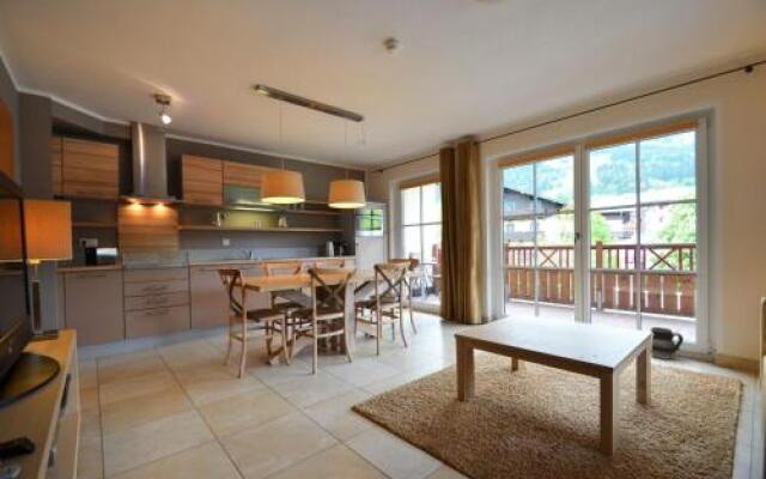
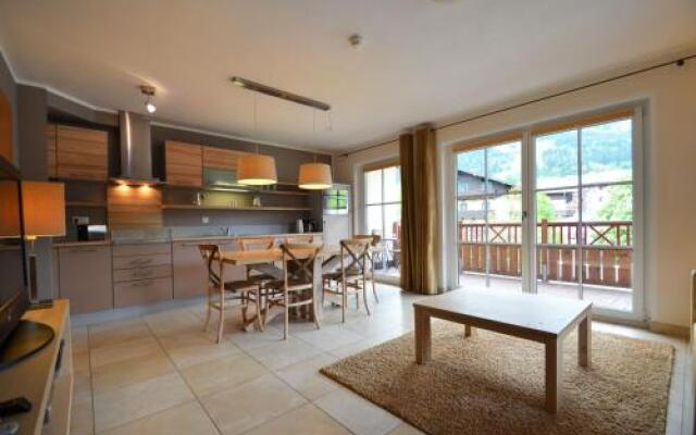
- ceramic jug (664, 342)
